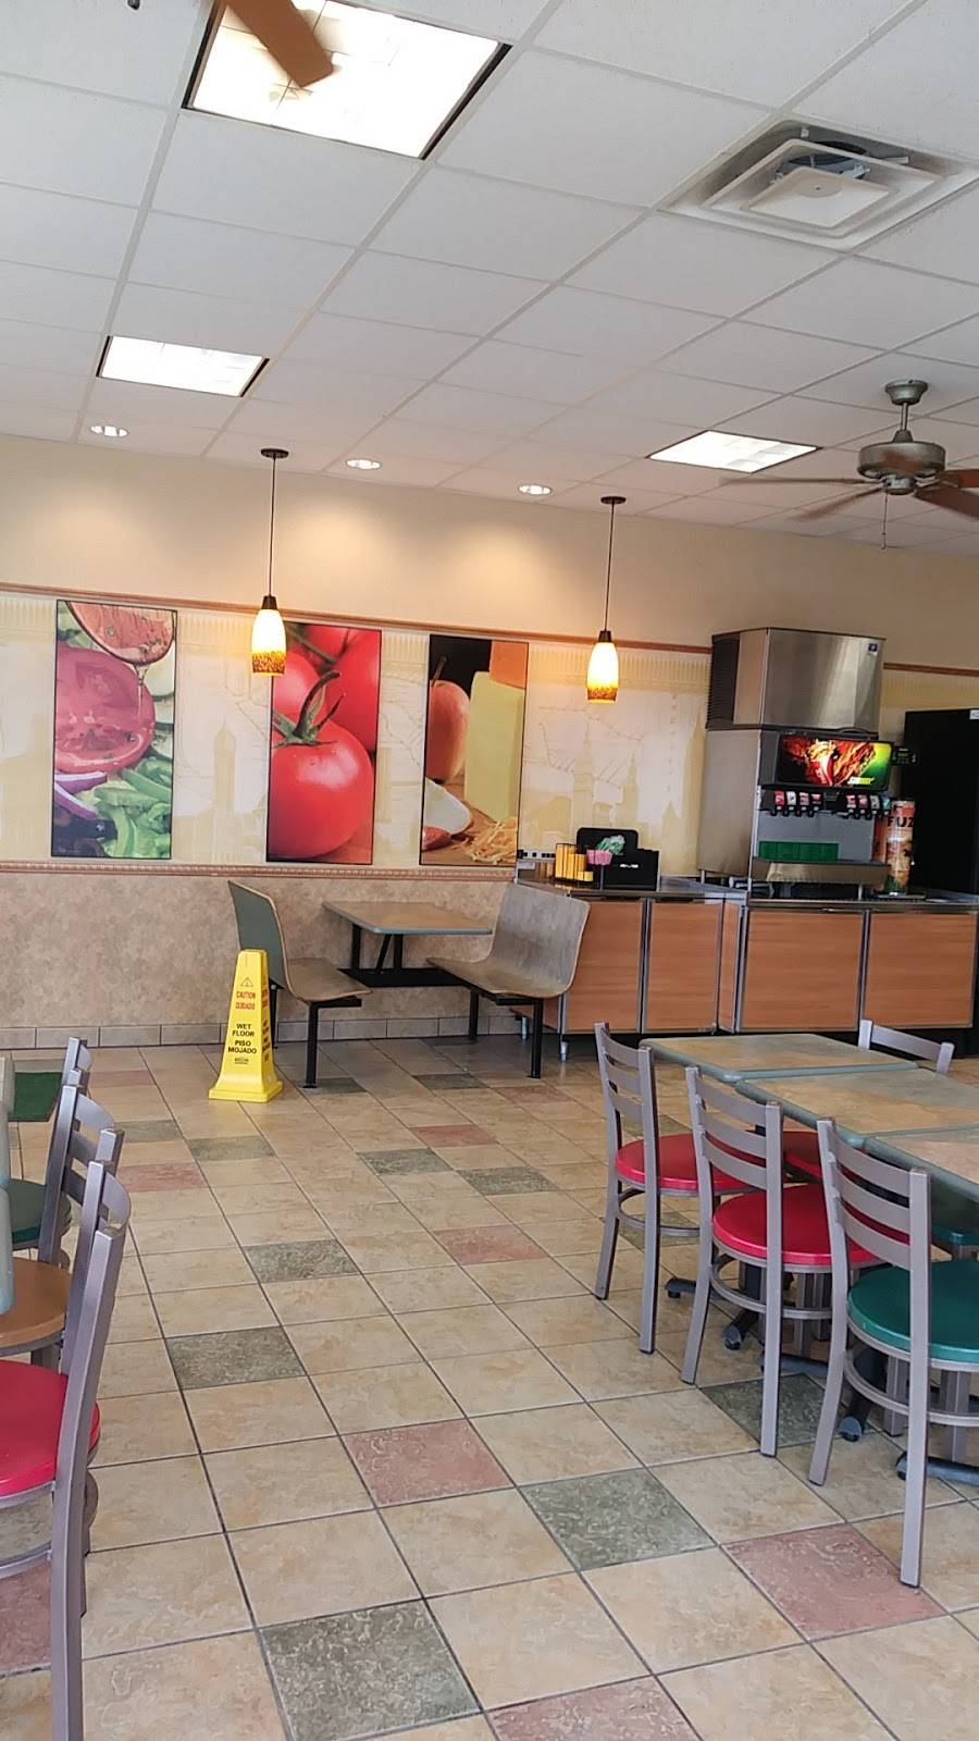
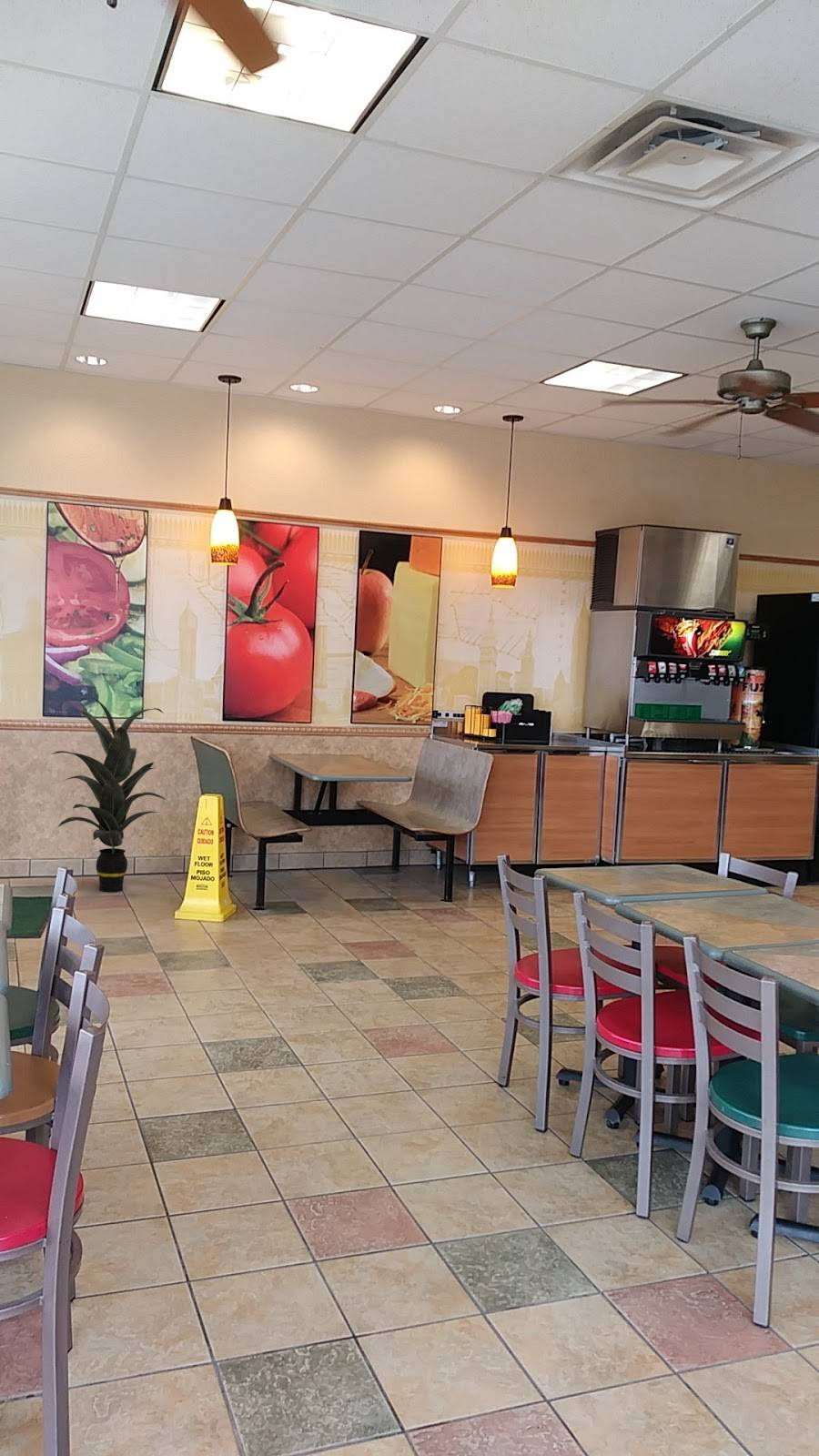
+ indoor plant (106, 793)
